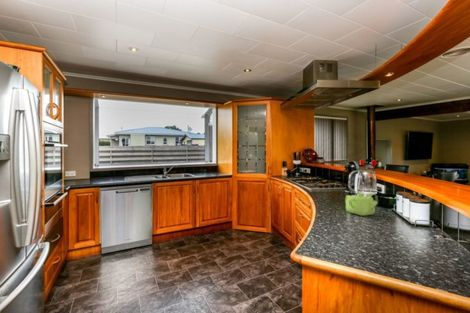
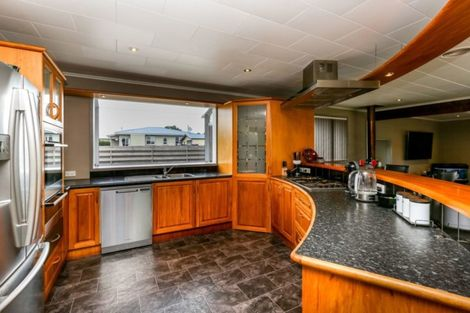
- teapot (361, 203)
